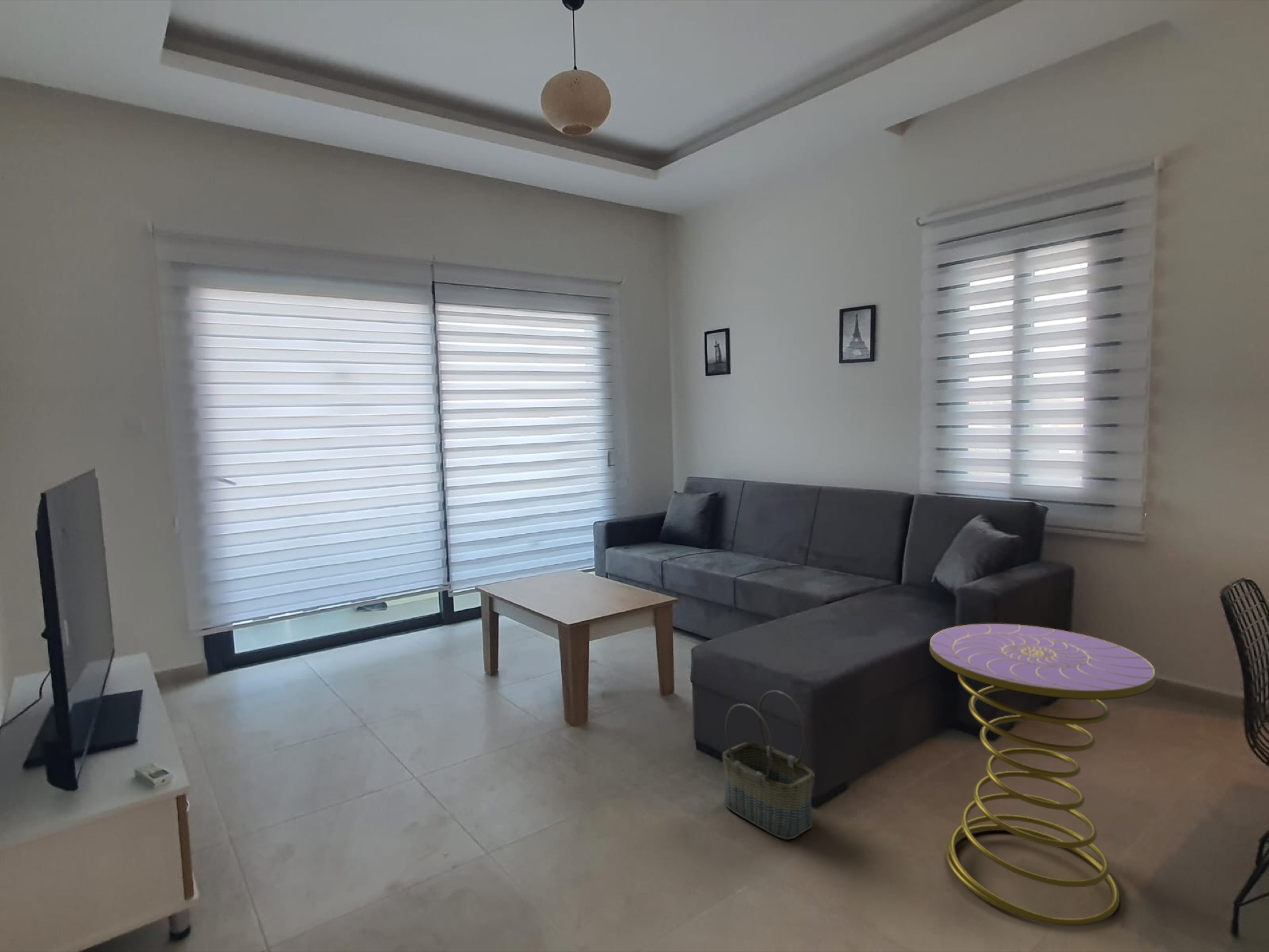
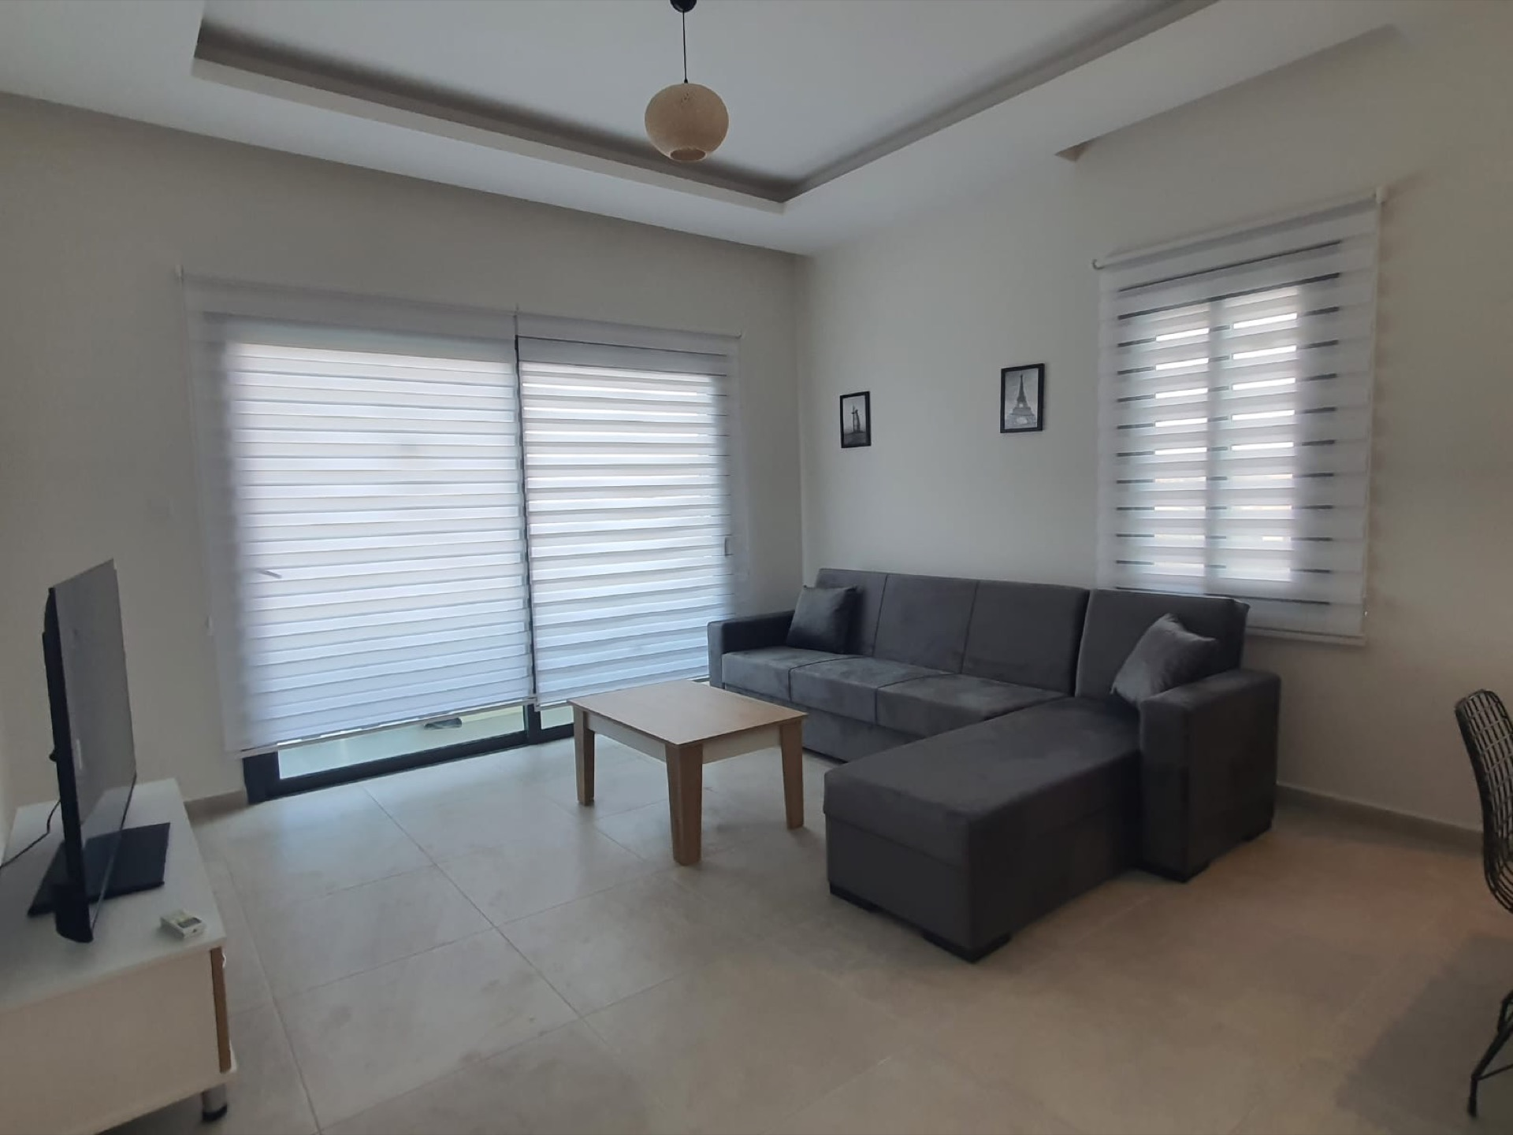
- basket (767, 756)
- side table (1031, 766)
